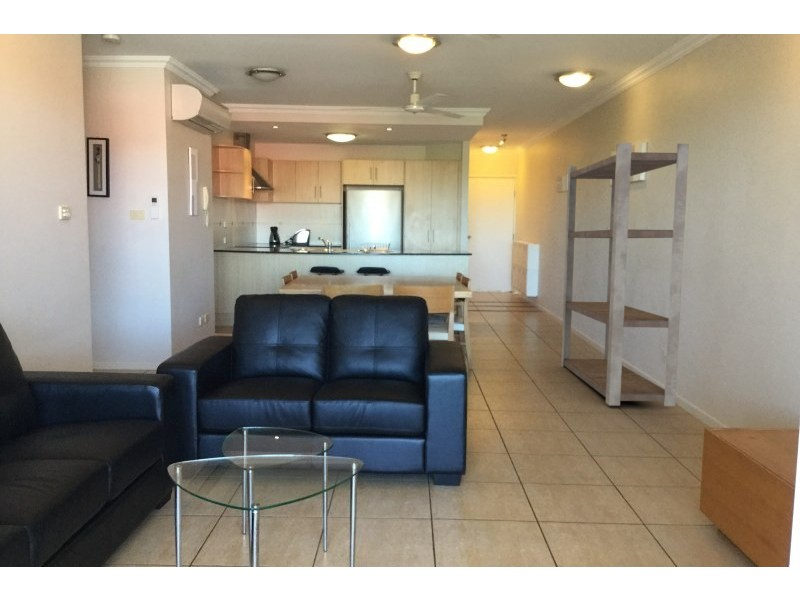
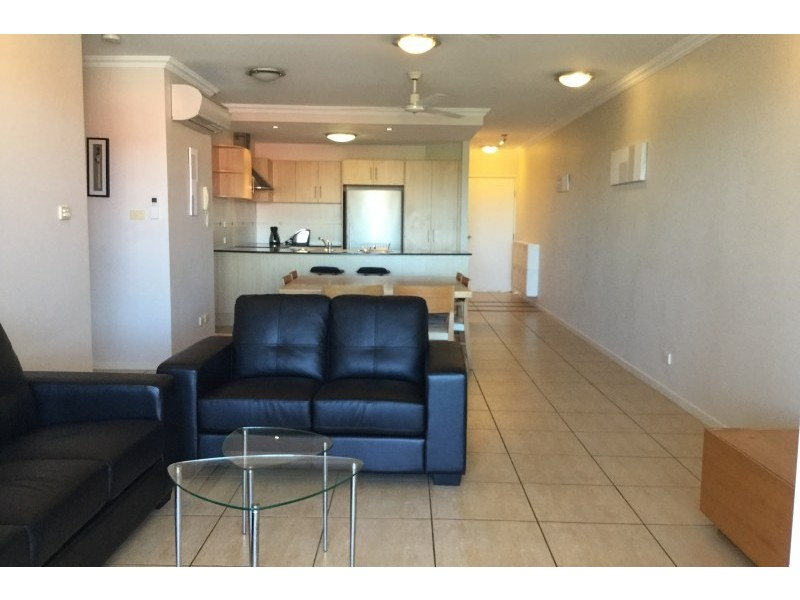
- shelving unit (615, 272)
